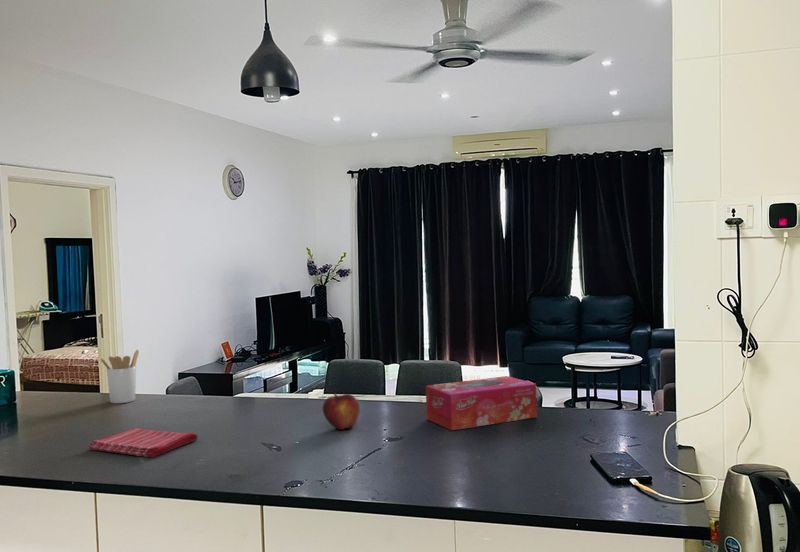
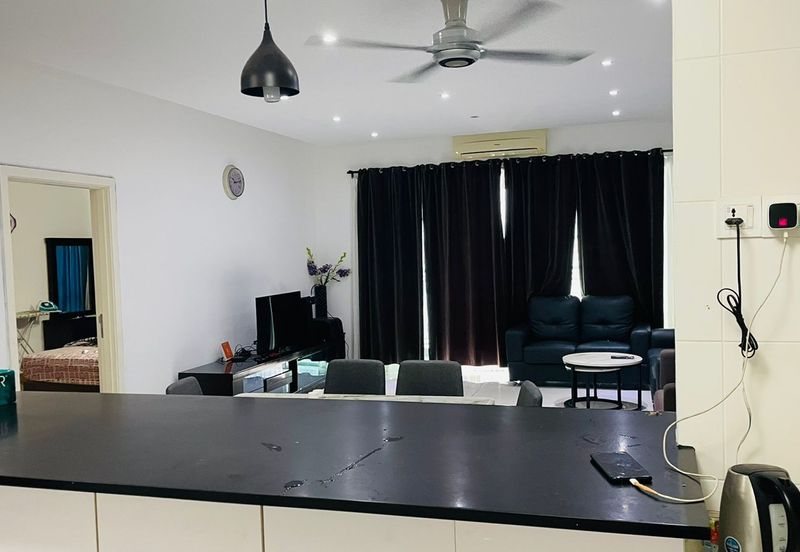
- tissue box (481, 401)
- dish towel (144, 440)
- fruit (341, 410)
- utensil holder (121, 376)
